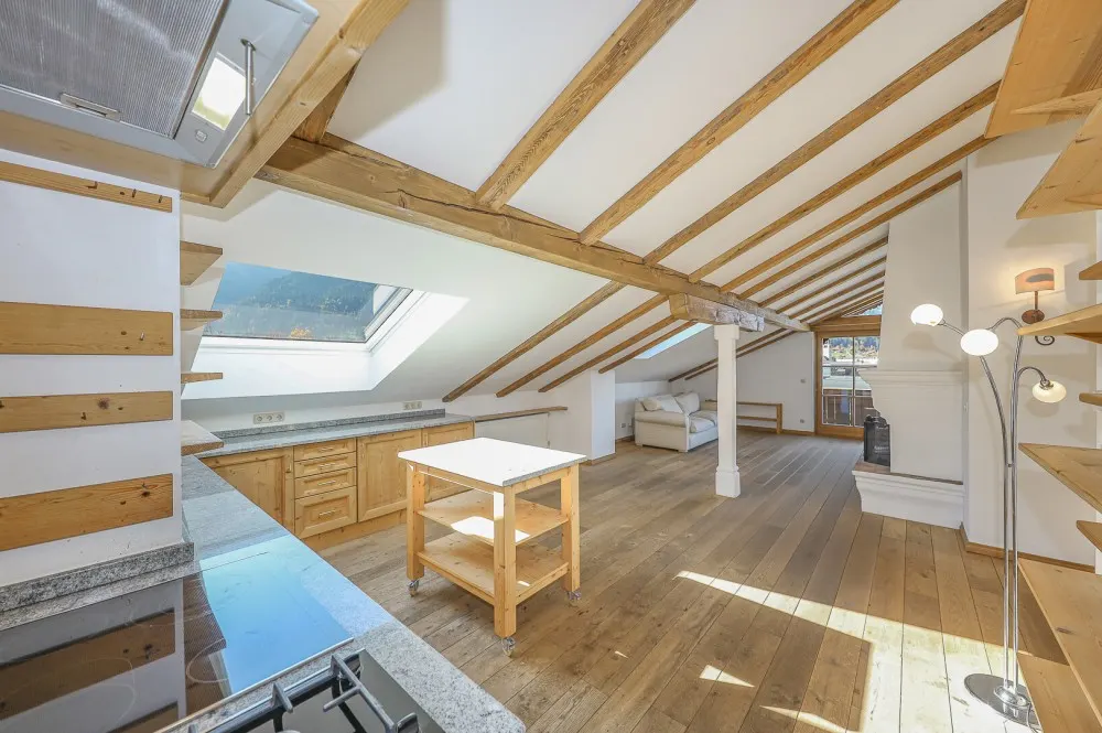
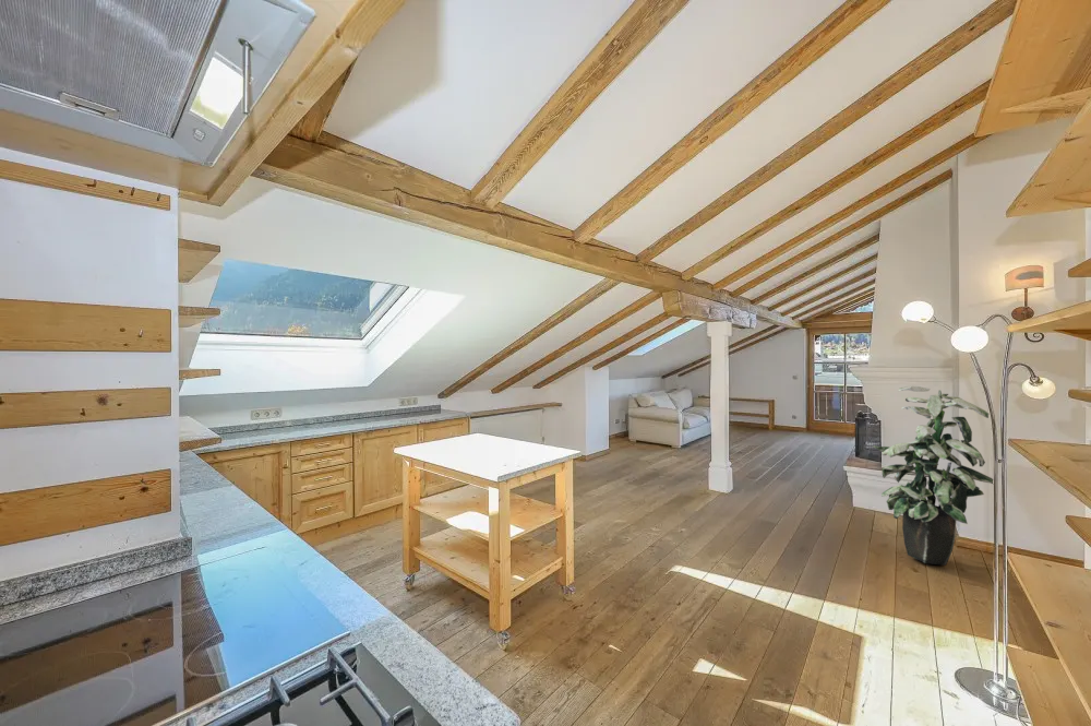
+ indoor plant (926, 472)
